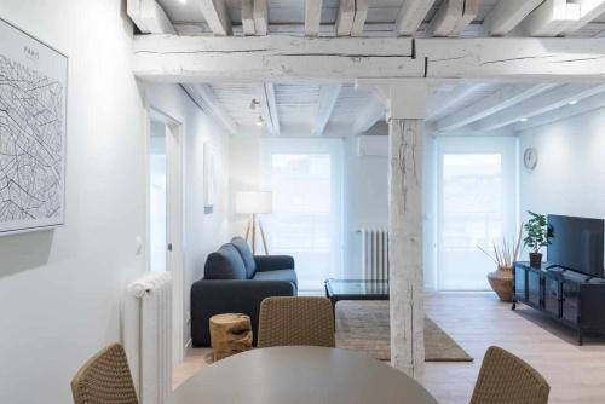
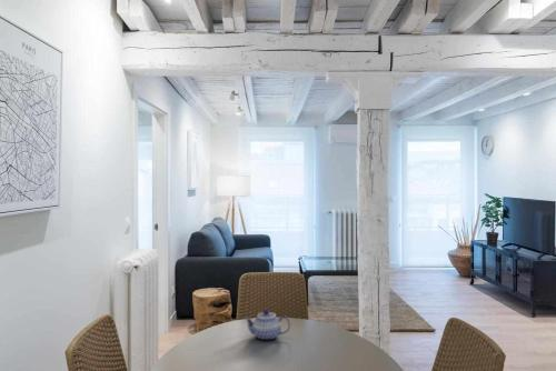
+ teapot (267, 322)
